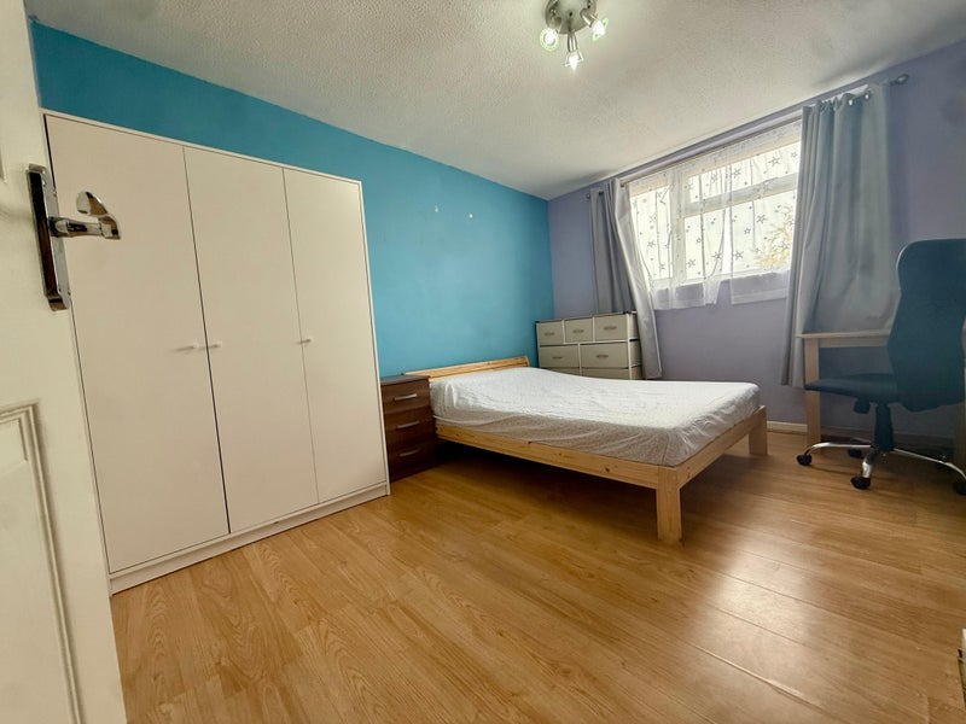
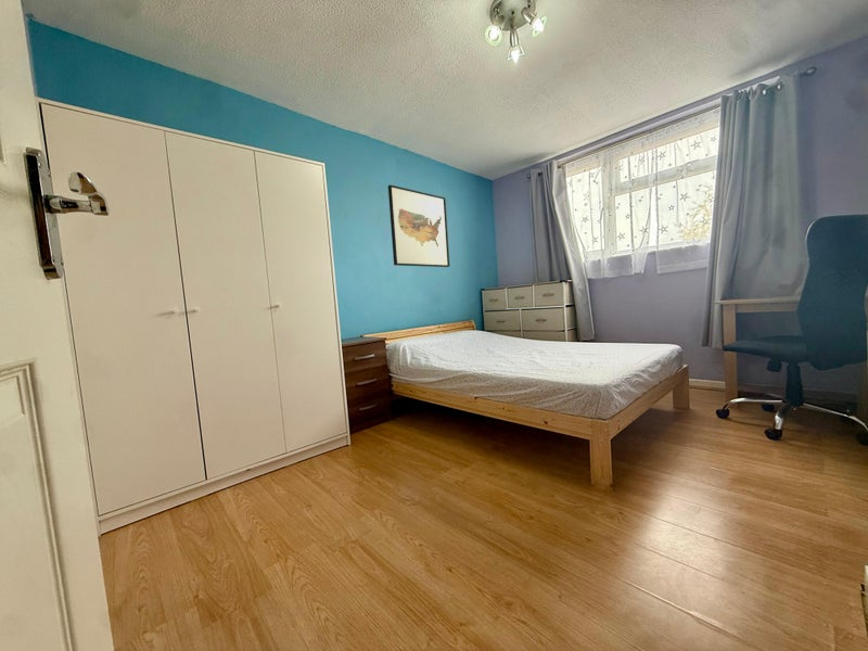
+ wall art (421, 229)
